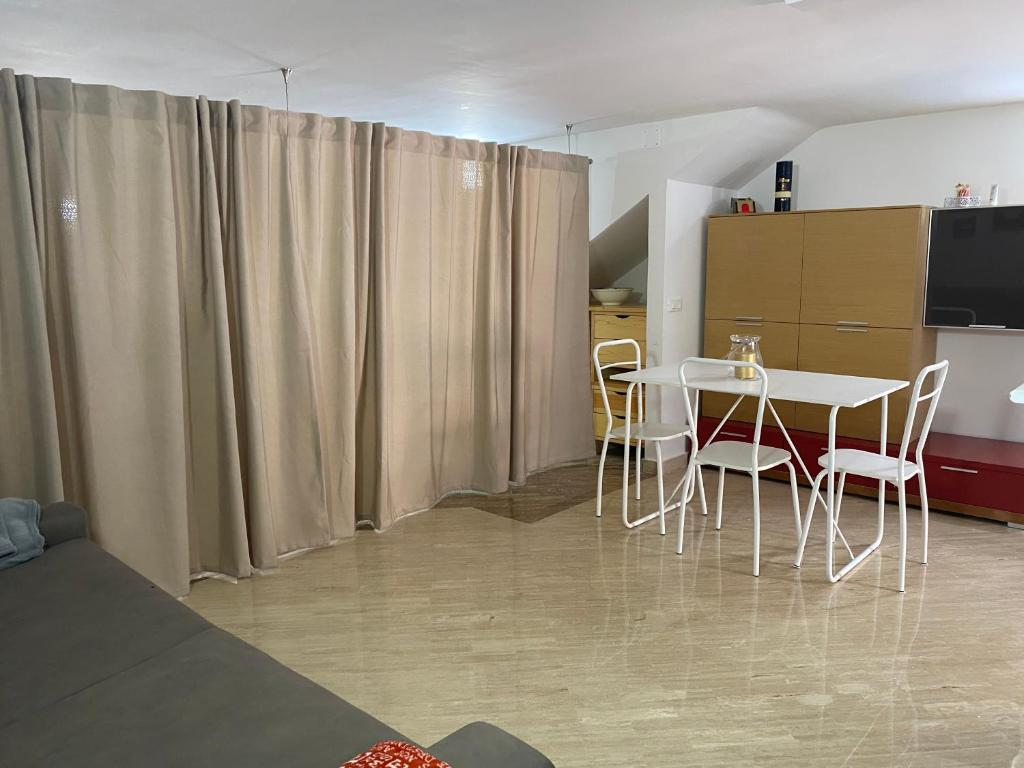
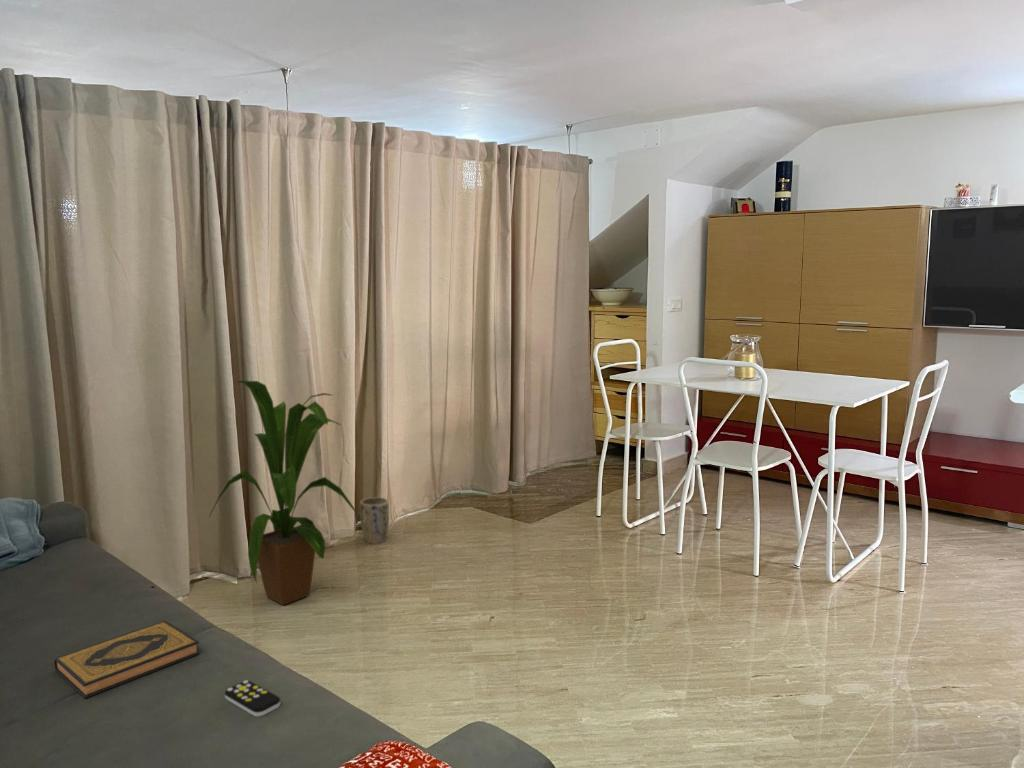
+ remote control (252, 697)
+ house plant (297, 480)
+ hardback book (128, 655)
+ plant pot (374, 520)
